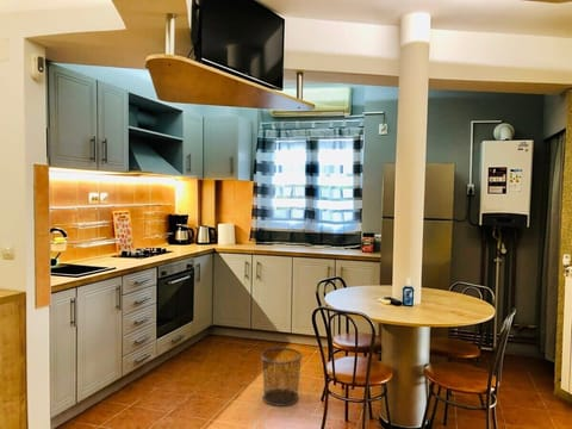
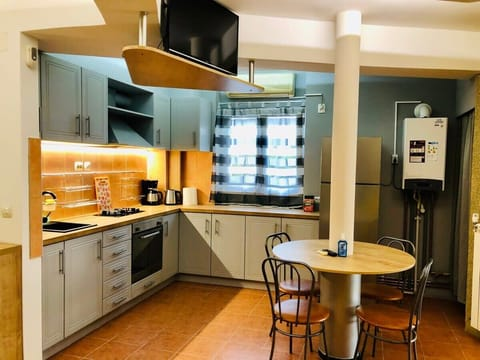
- waste bin (280, 375)
